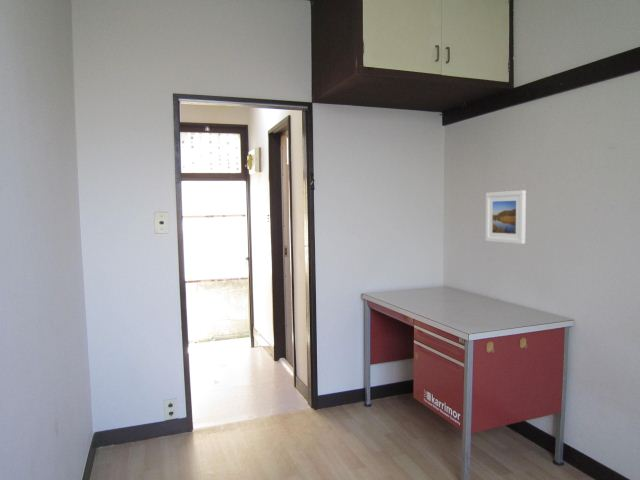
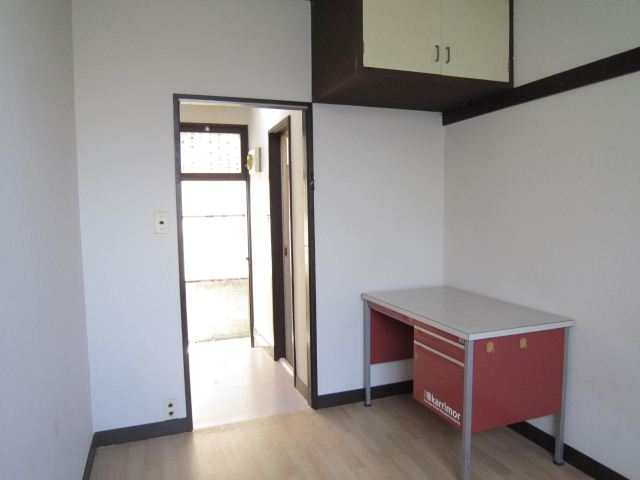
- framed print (504, 217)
